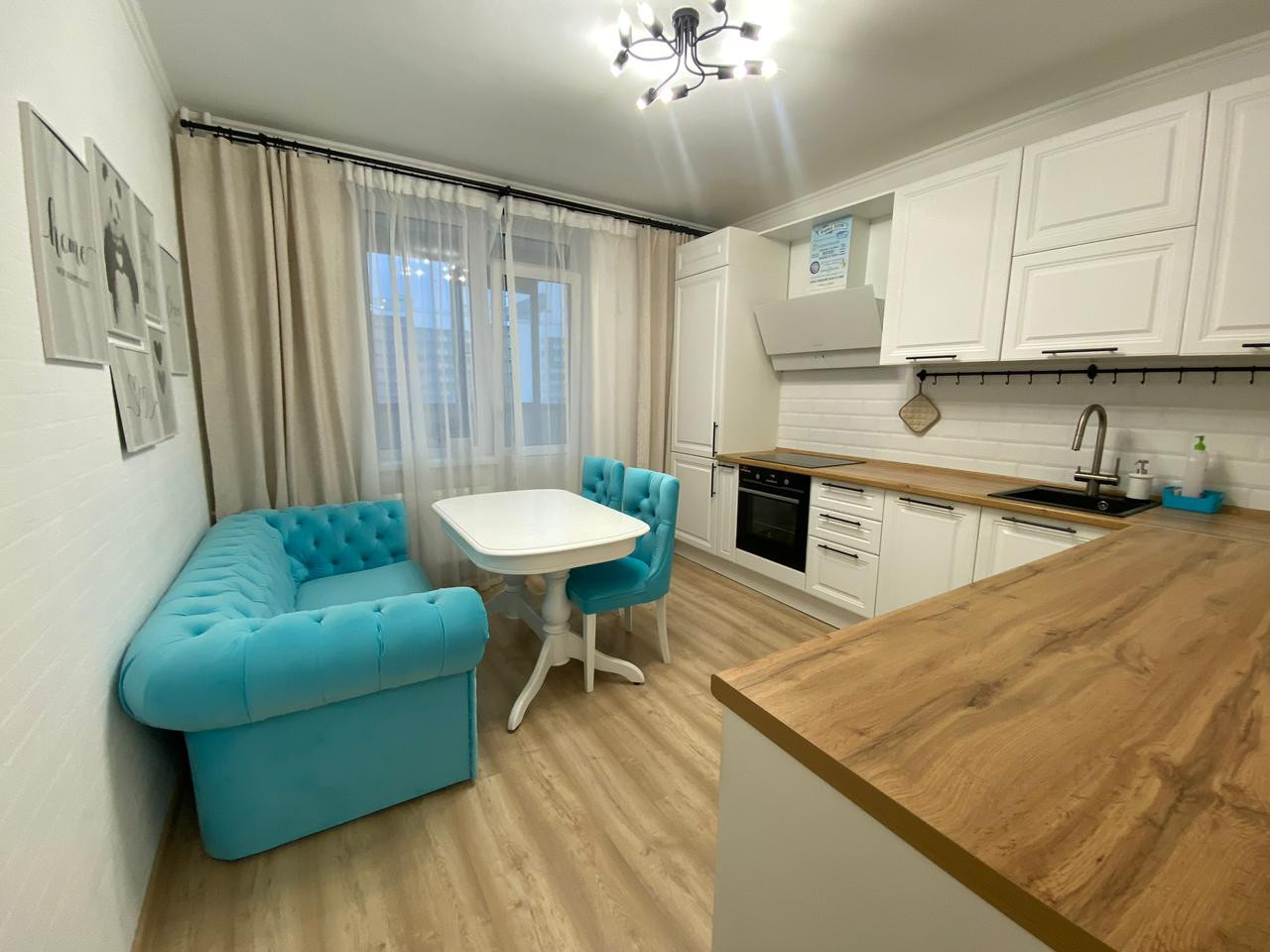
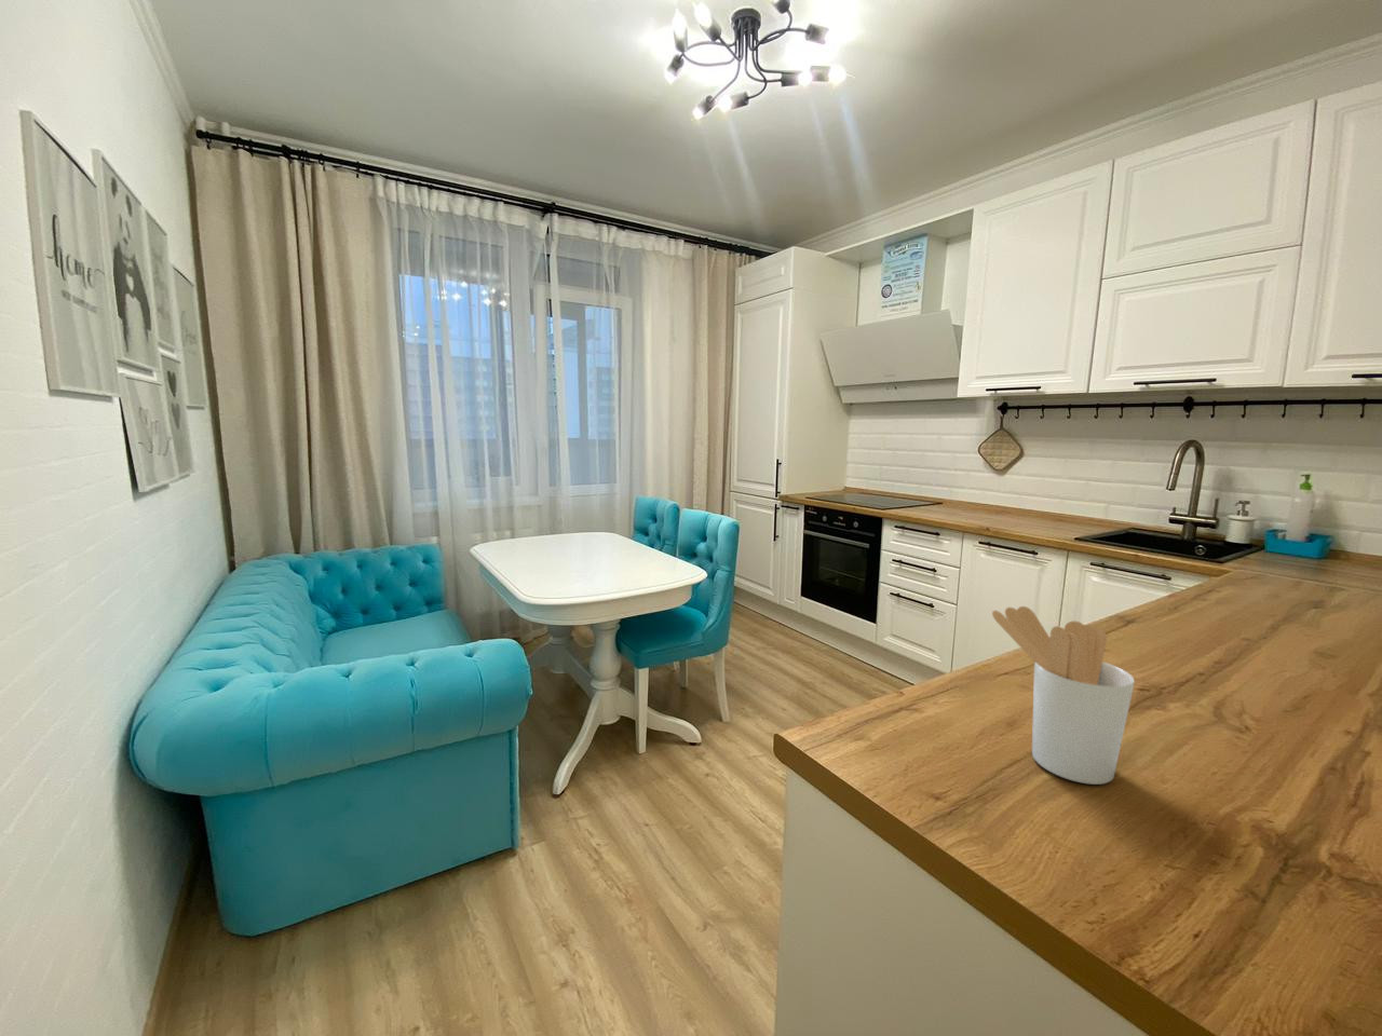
+ utensil holder (1054, 686)
